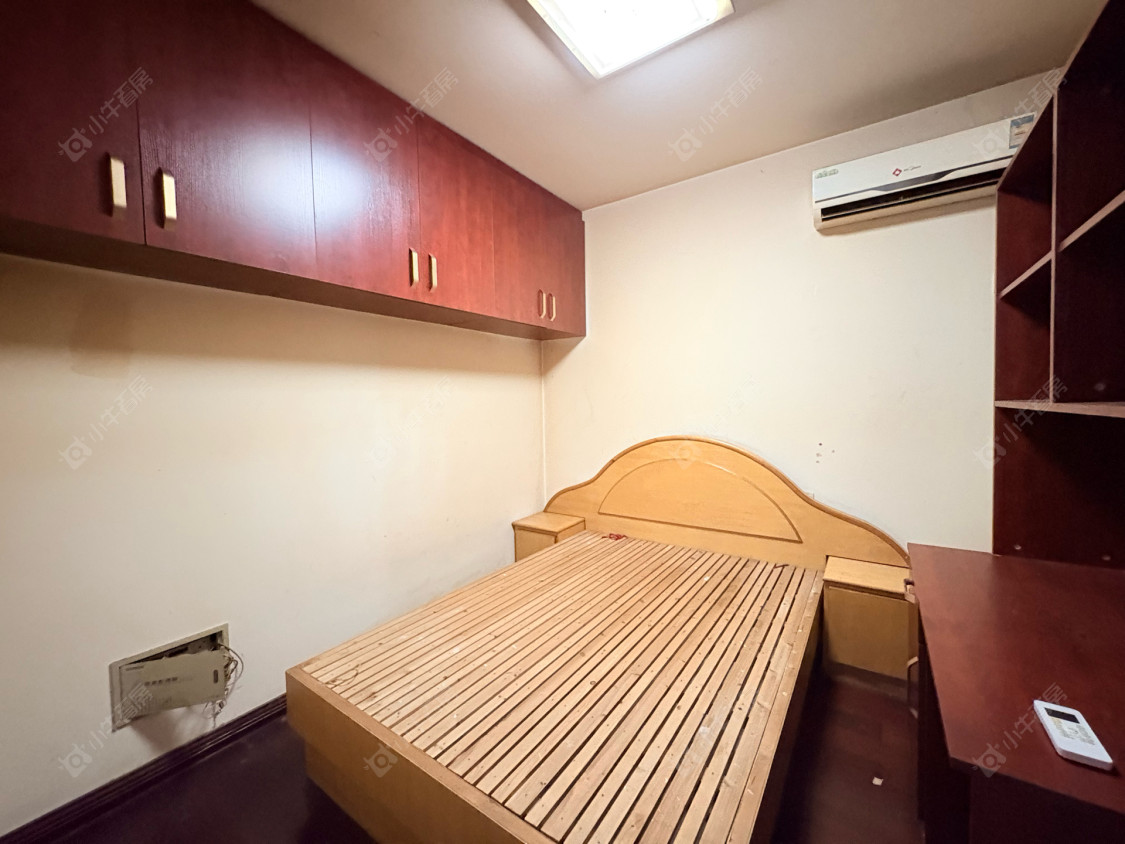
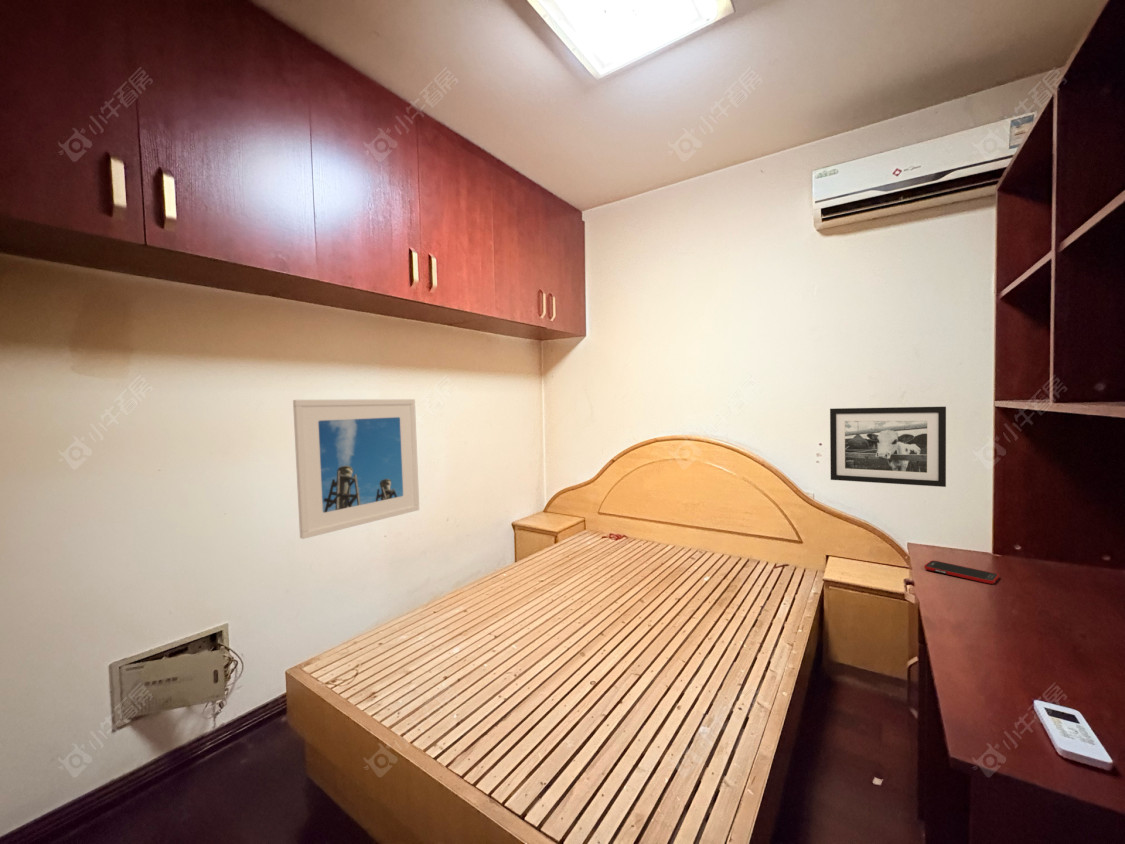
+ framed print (363, 461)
+ picture frame (884, 445)
+ cell phone (960, 571)
